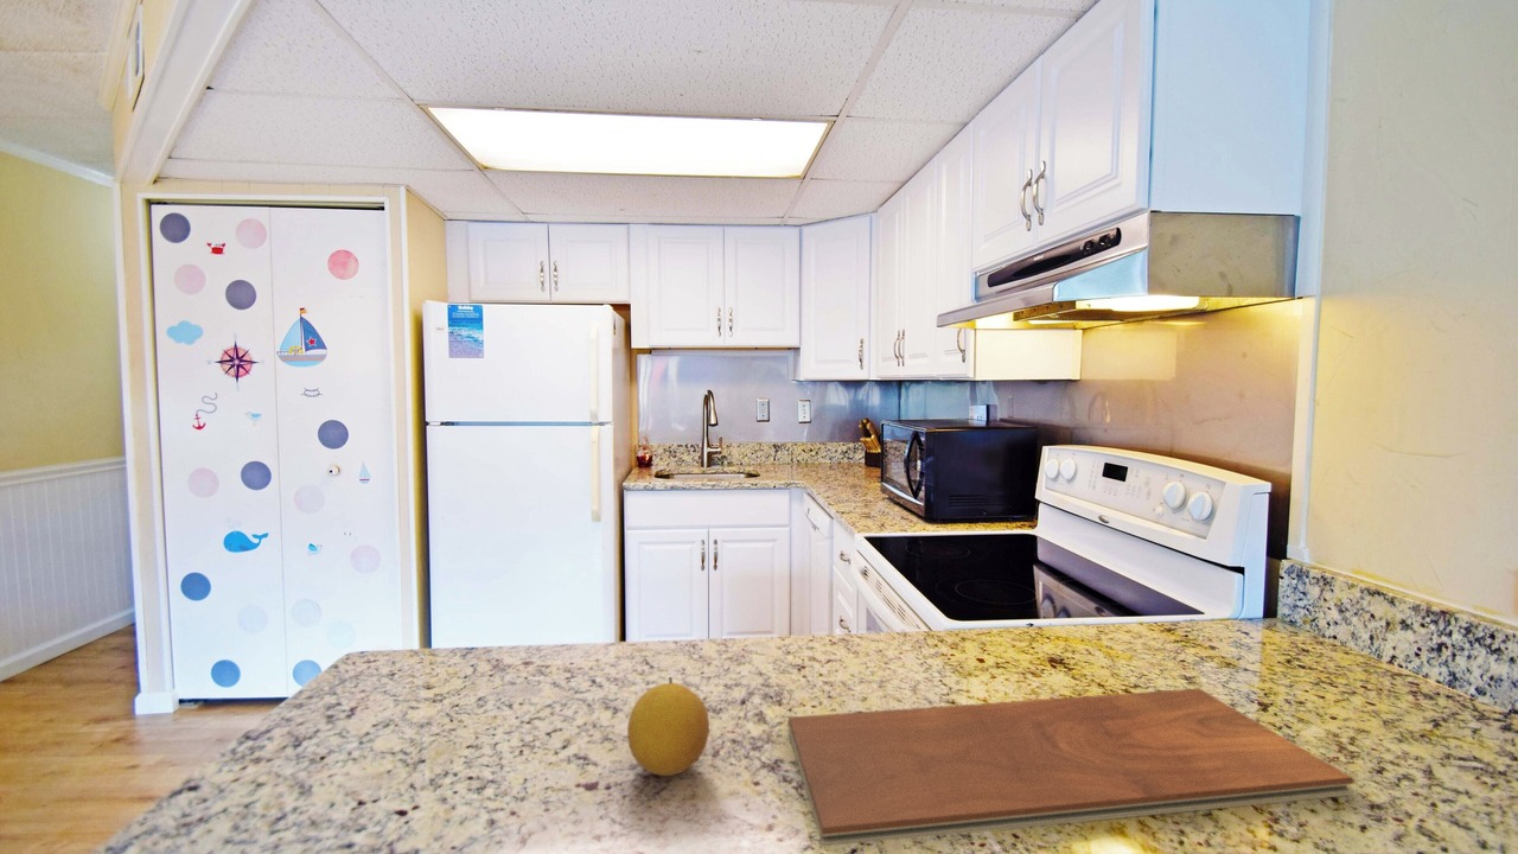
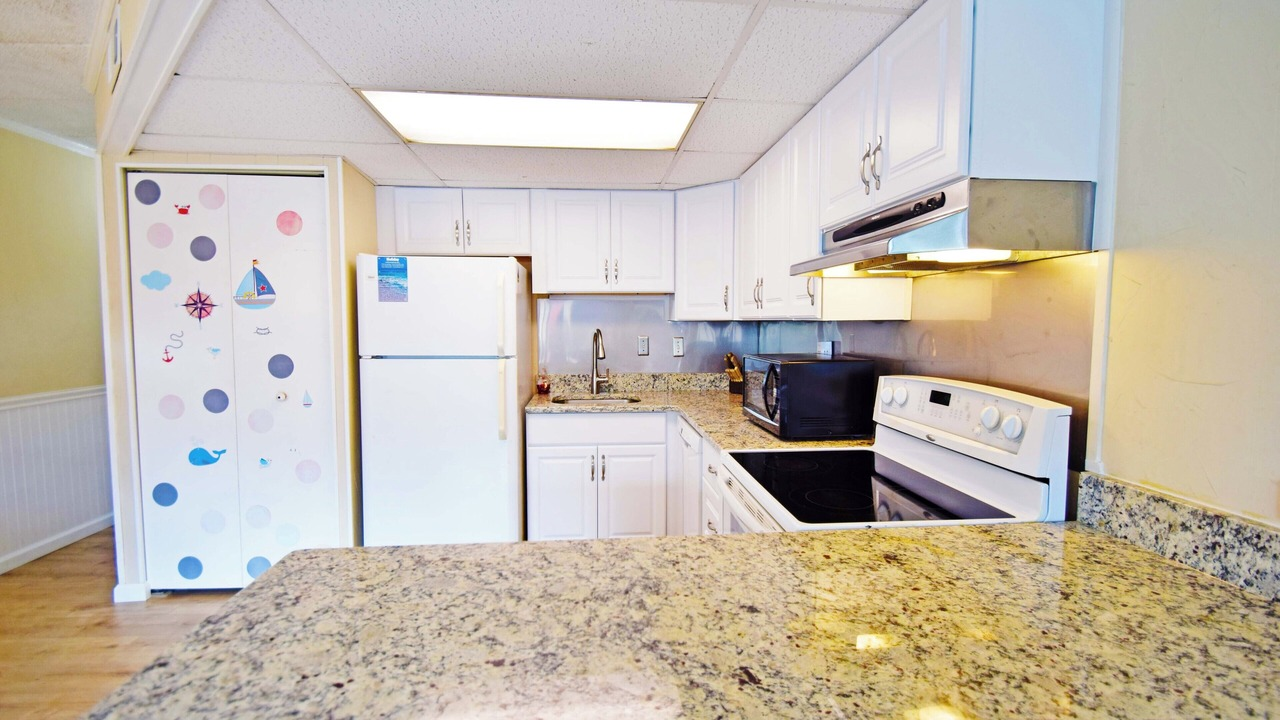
- fruit (668, 727)
- chopping board (1045, 751)
